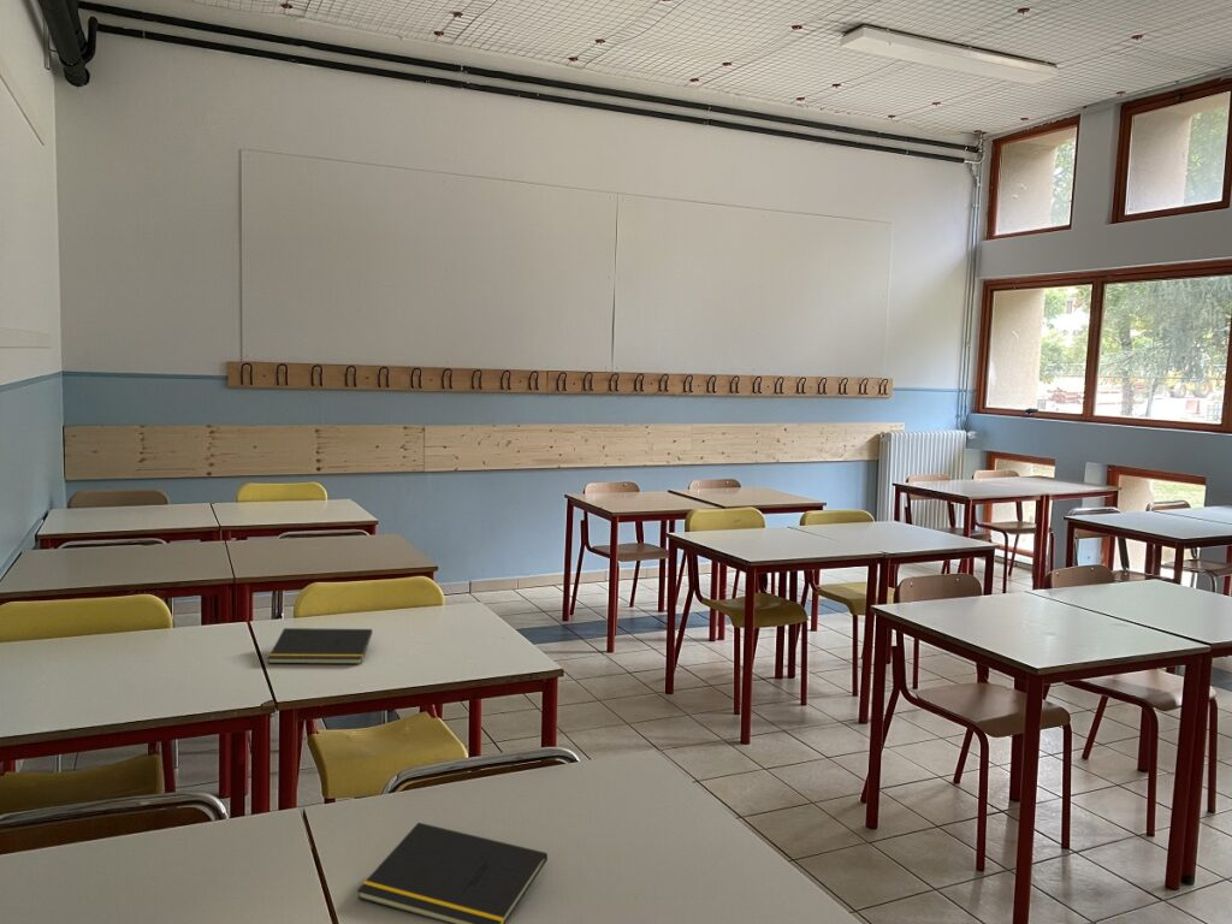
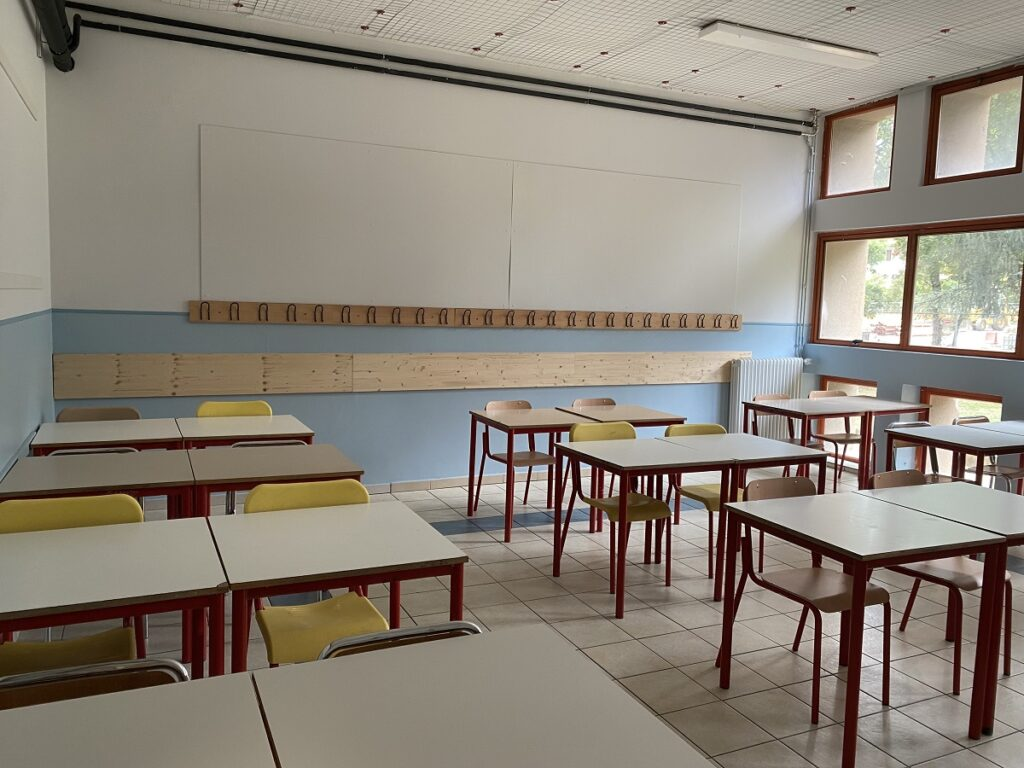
- notepad (321, 645)
- notepad (454, 875)
